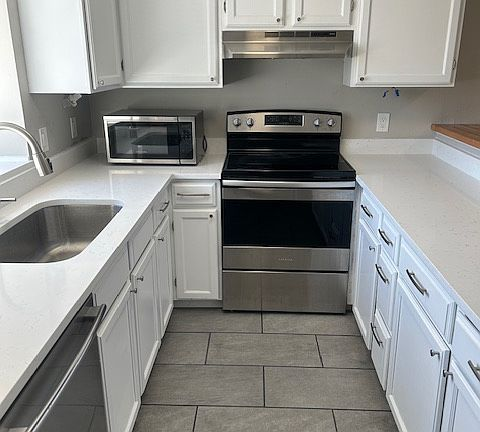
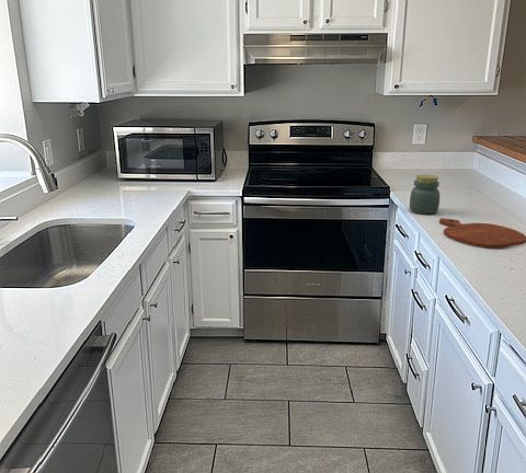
+ cutting board (473, 230)
+ jar (425, 194)
